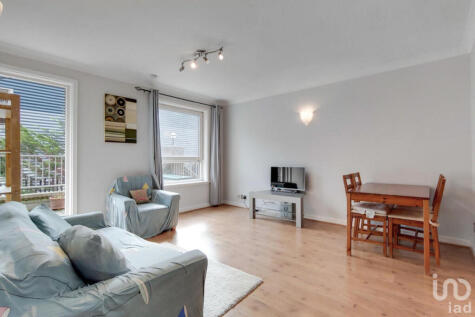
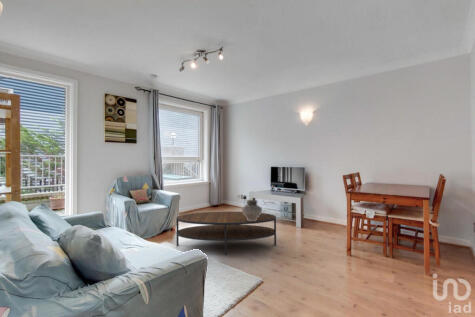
+ coffee table (226, 230)
+ ceramic pot (251, 209)
